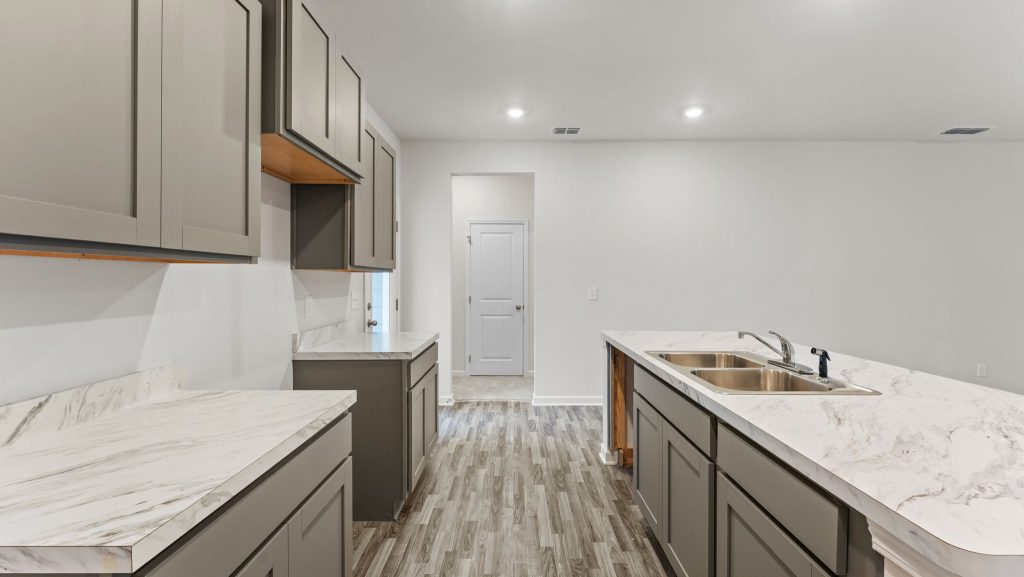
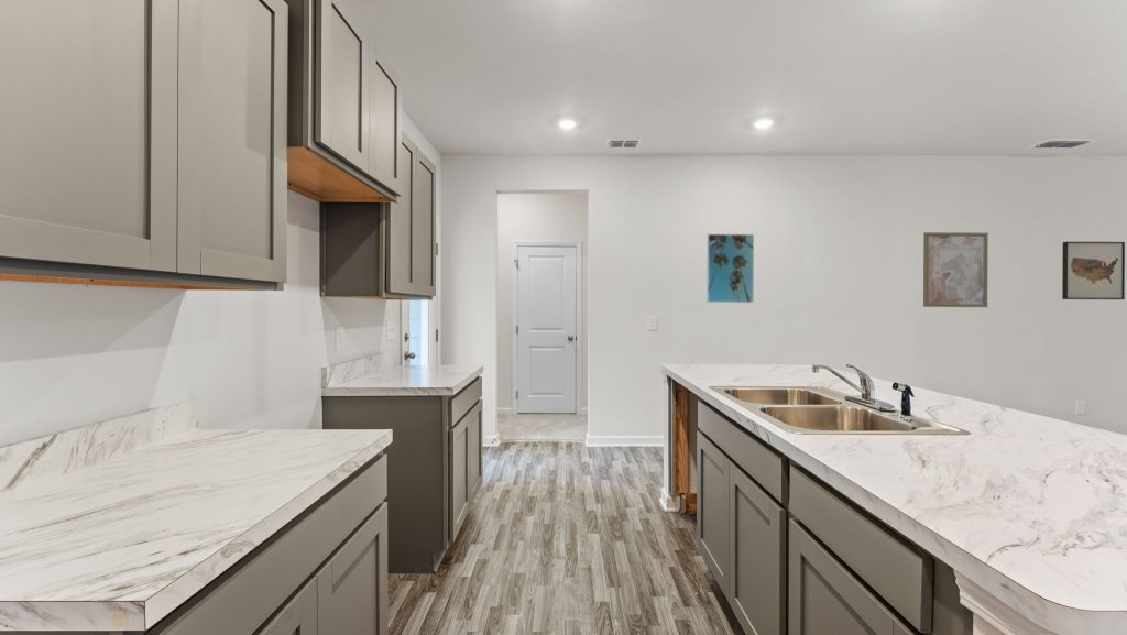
+ wall art (955, 270)
+ wall art (1093, 271)
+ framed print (730, 267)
